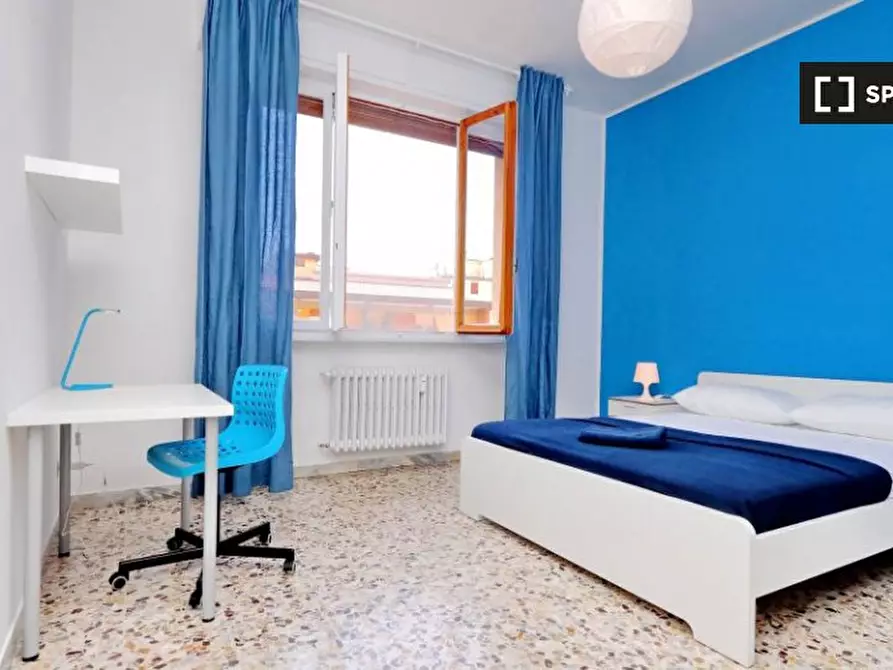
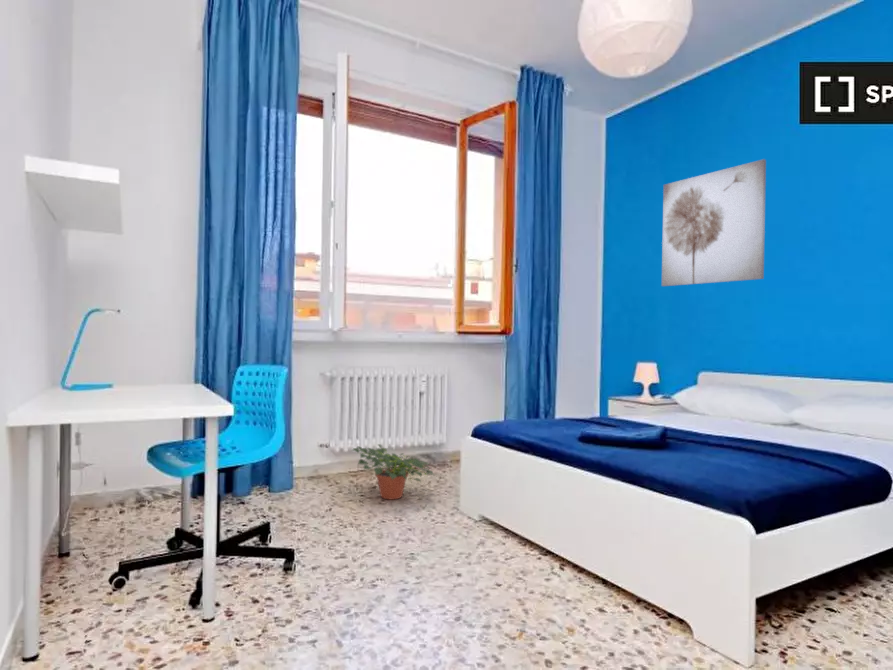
+ potted plant (396, 471)
+ wall art (709, 228)
